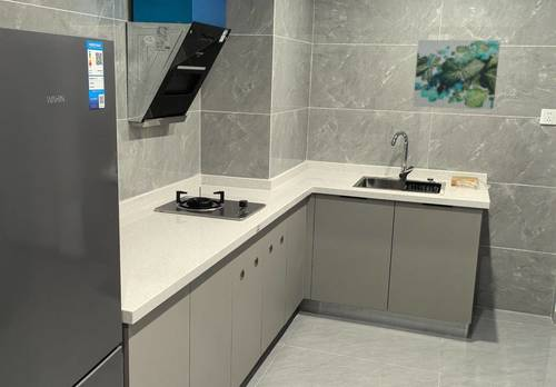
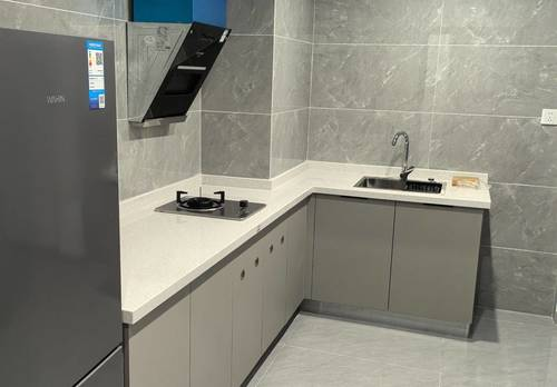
- wall art (455, 75)
